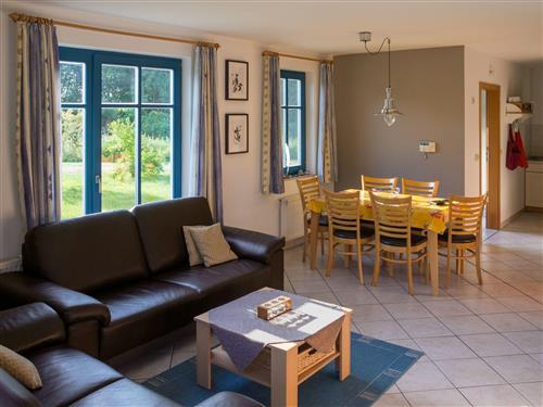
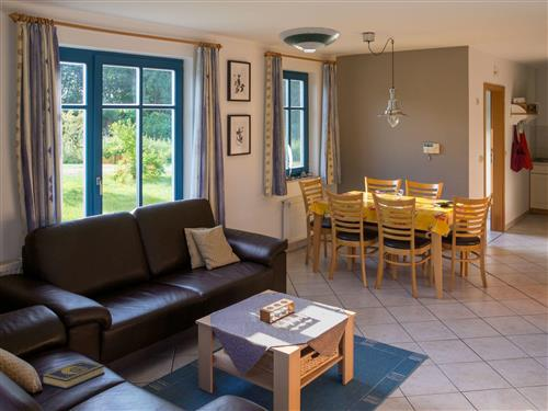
+ book (72, 374)
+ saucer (309, 43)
